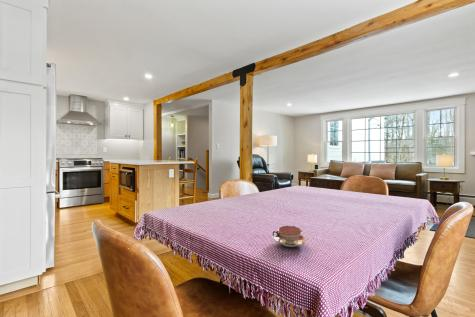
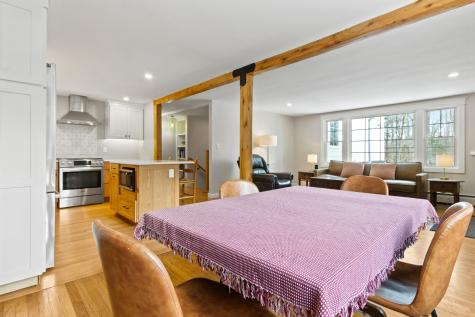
- teacup (289, 236)
